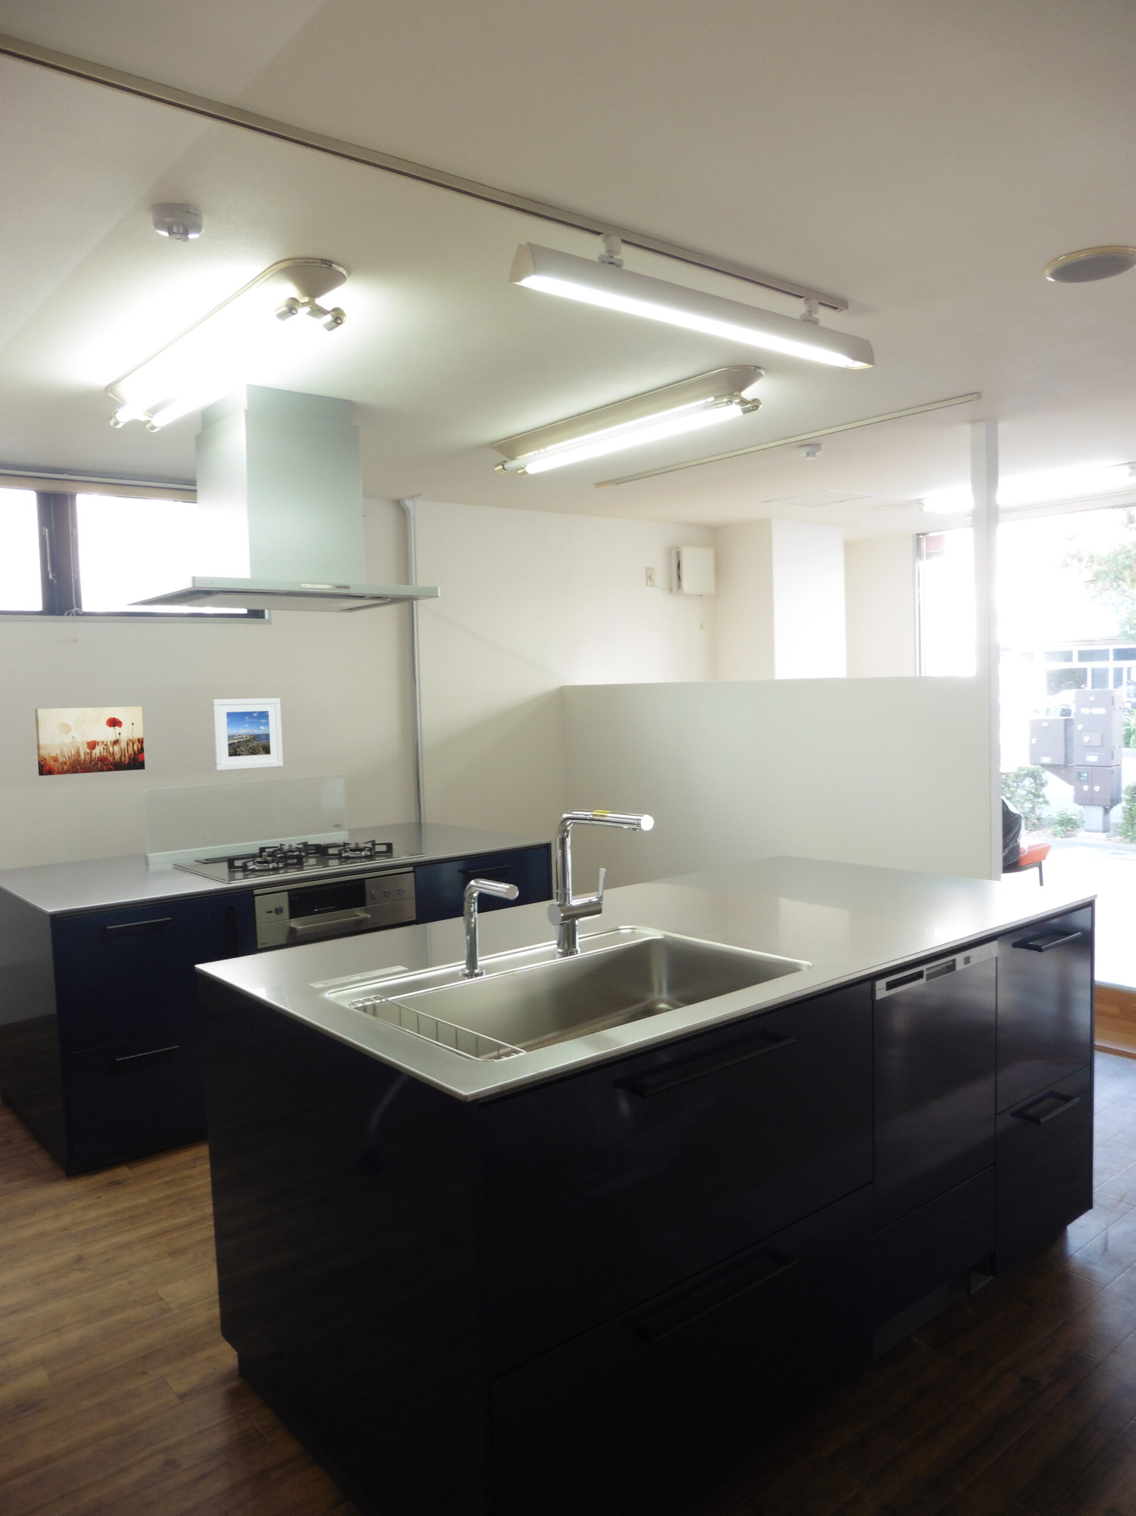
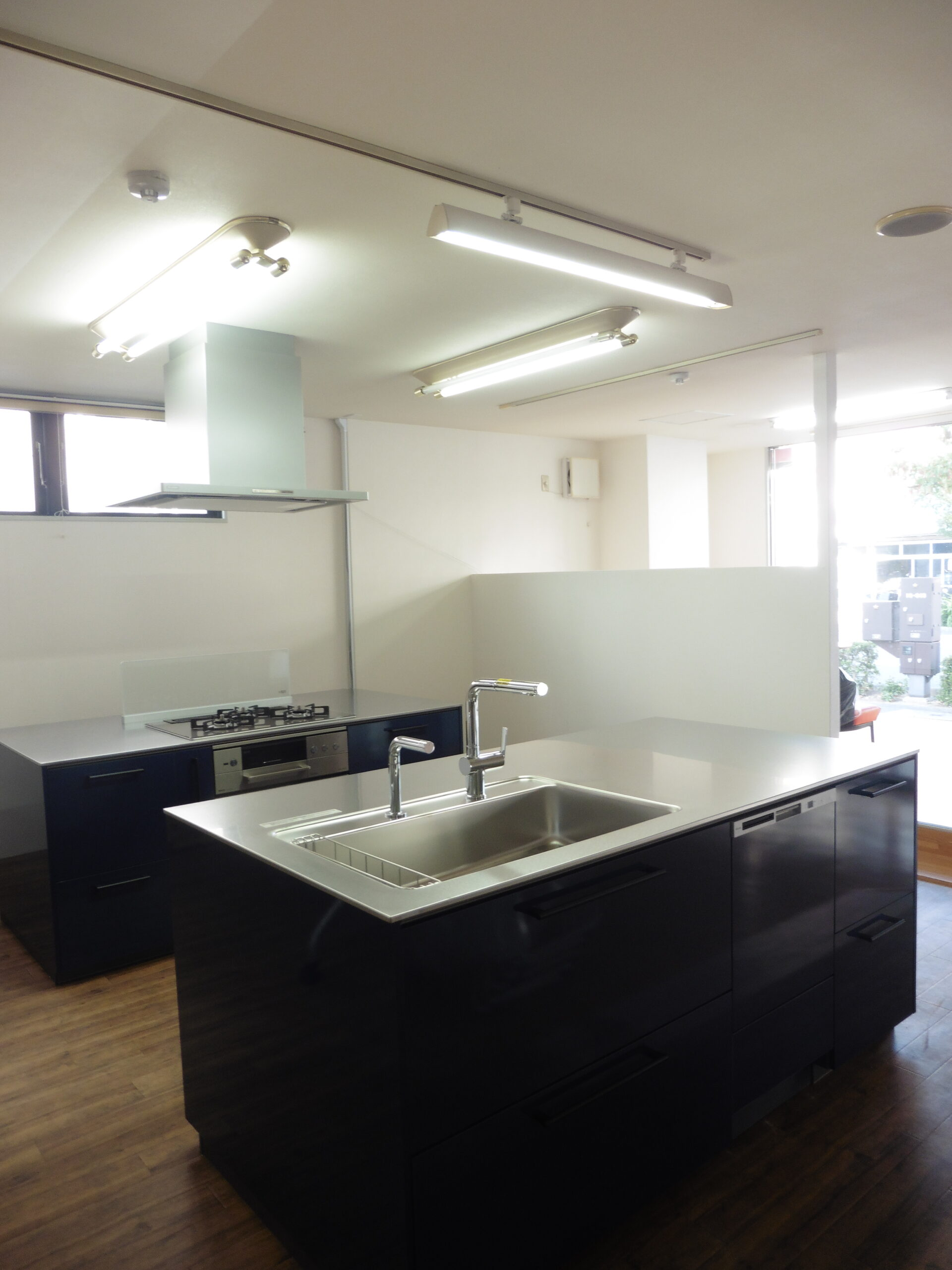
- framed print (248, 733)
- wall art (91, 740)
